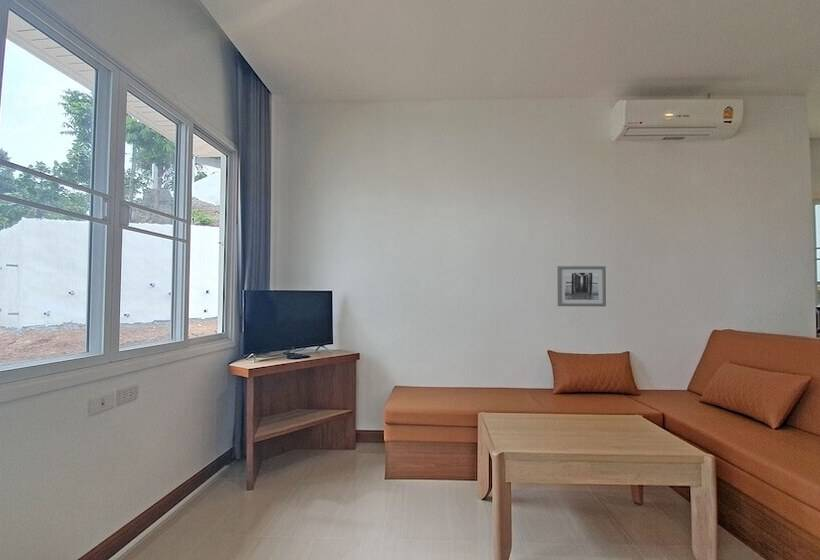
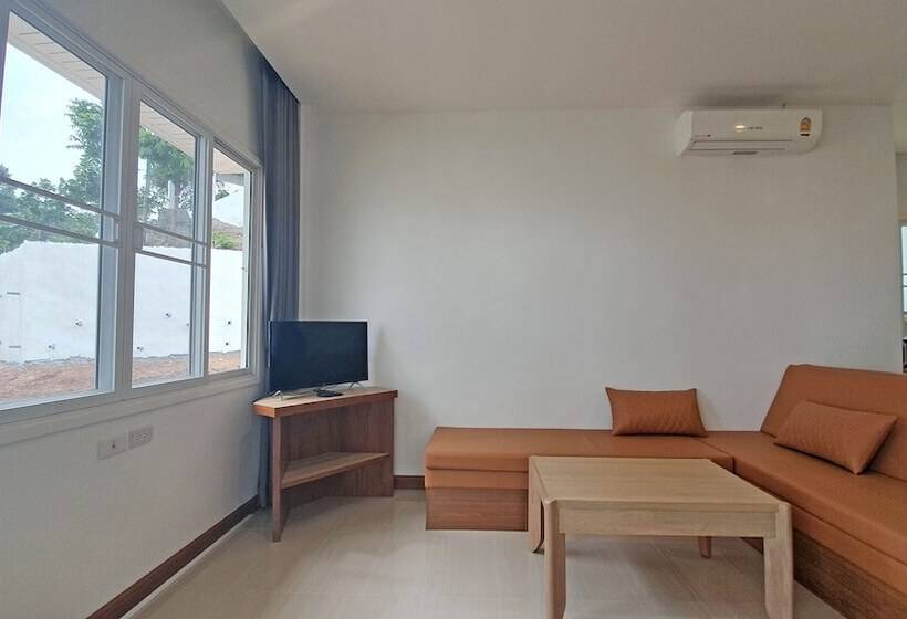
- wall art (581, 286)
